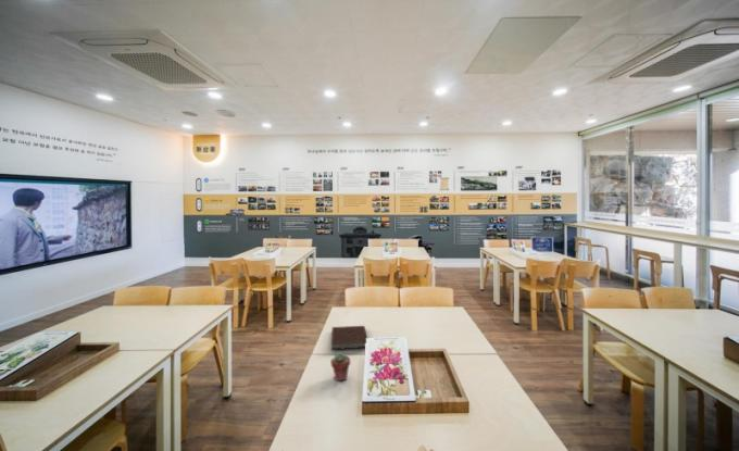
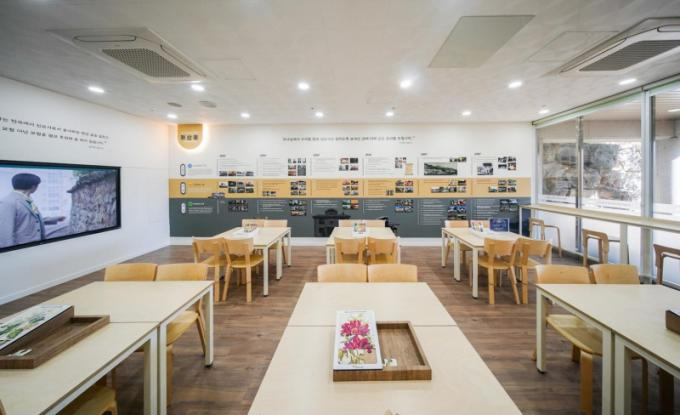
- potted succulent (340, 364)
- notebook (349, 336)
